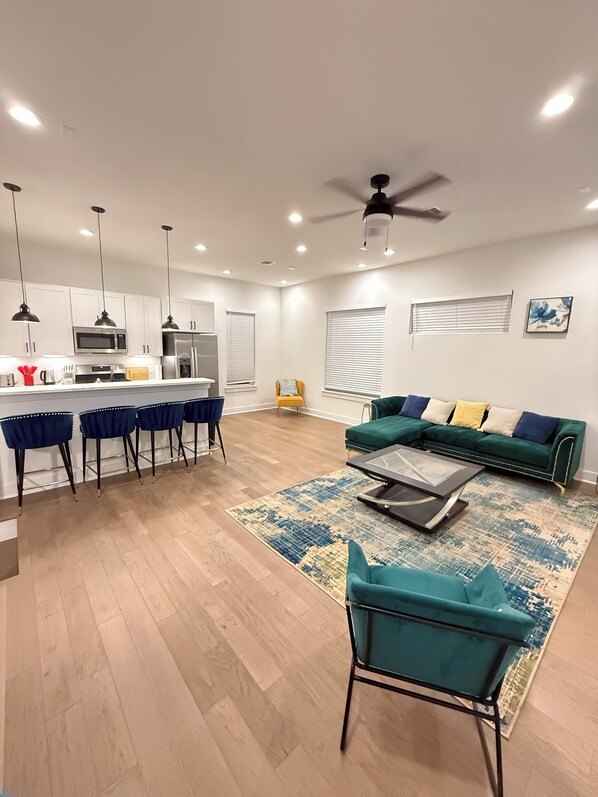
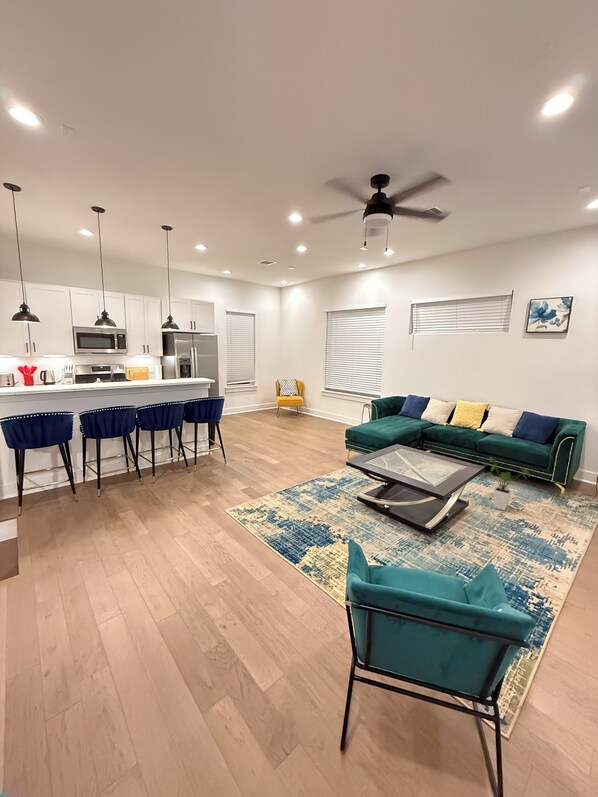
+ house plant (502, 484)
